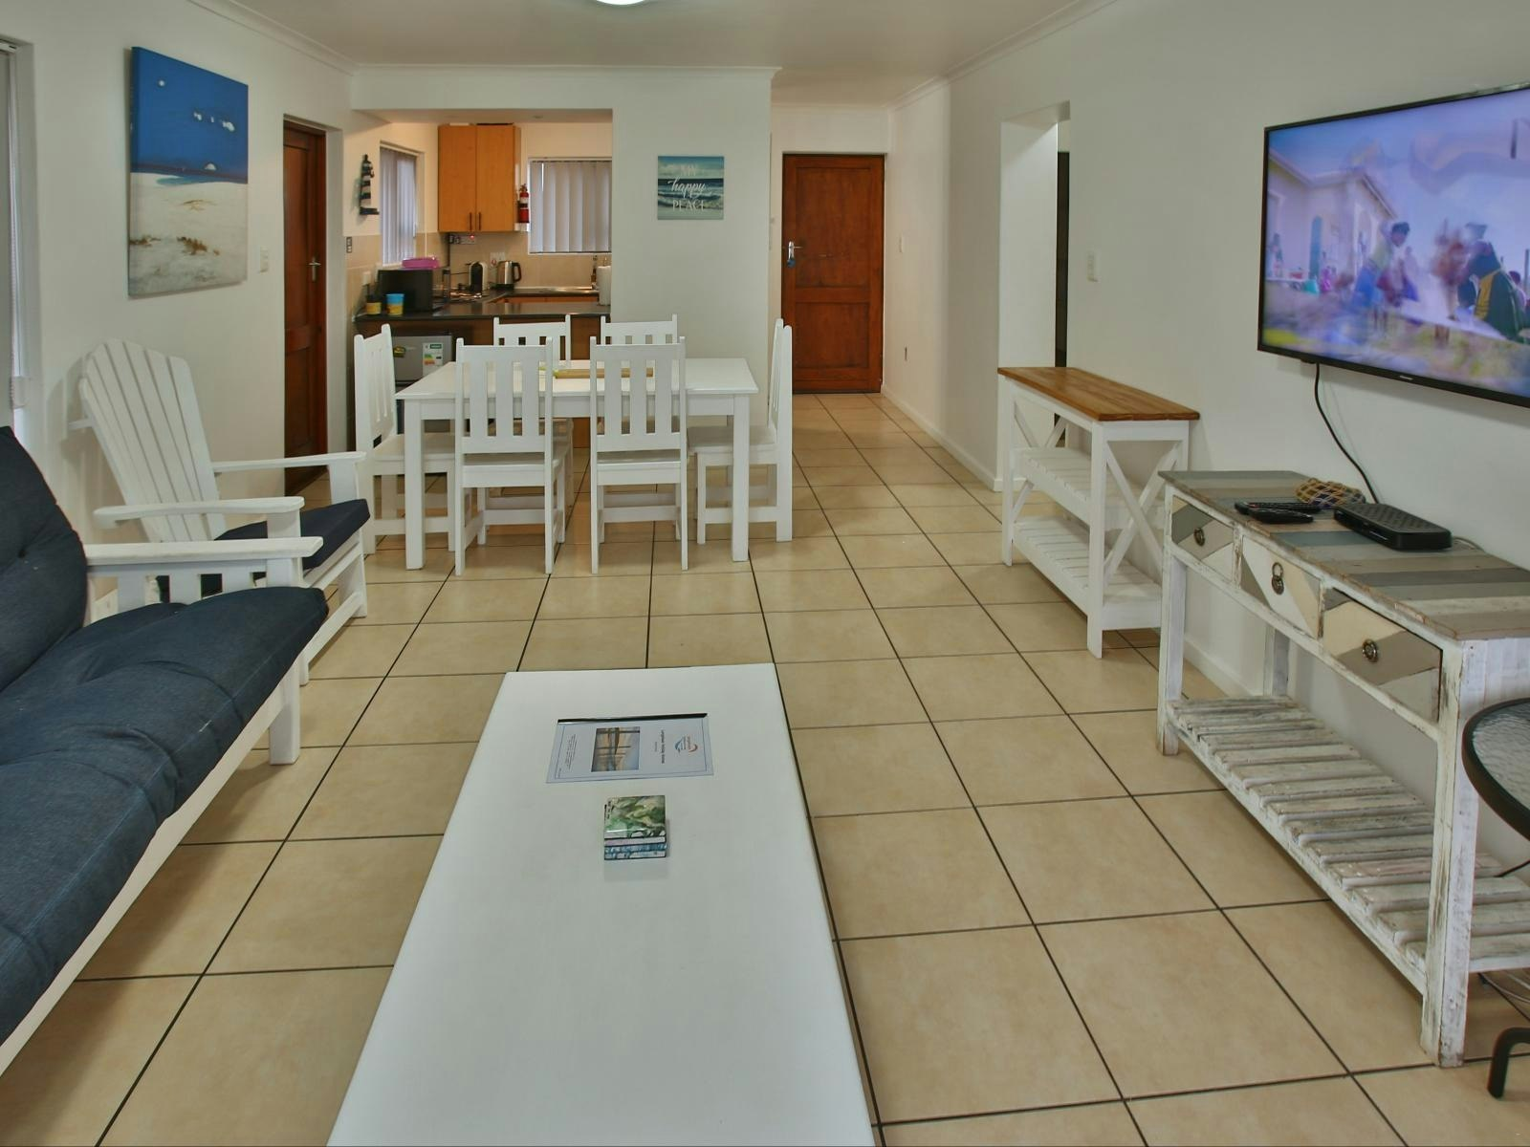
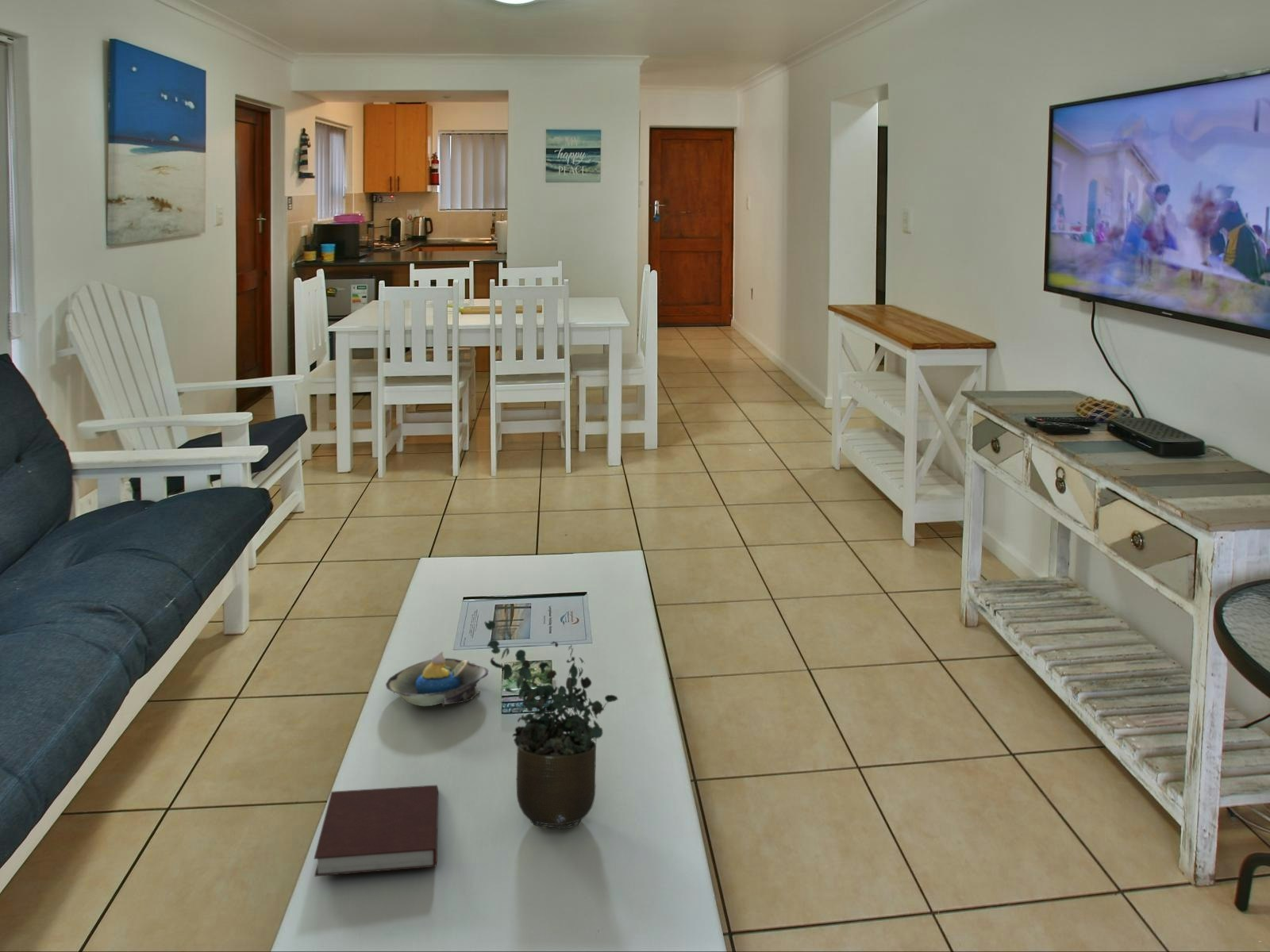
+ decorative bowl (441, 670)
+ potted plant (549, 721)
+ notebook (381, 827)
